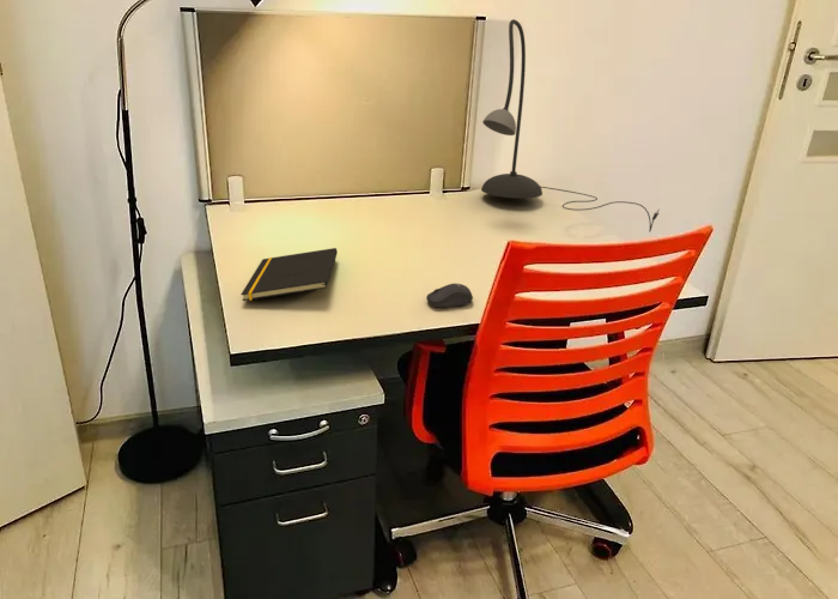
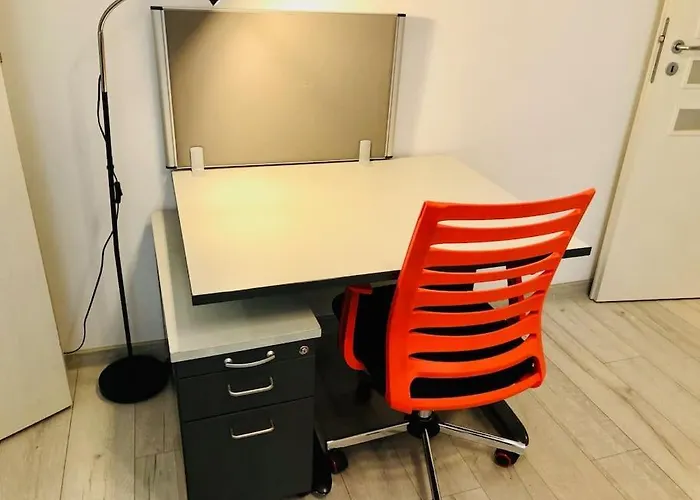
- desk lamp (520, 126)
- notepad (292, 272)
- computer mouse (450, 294)
